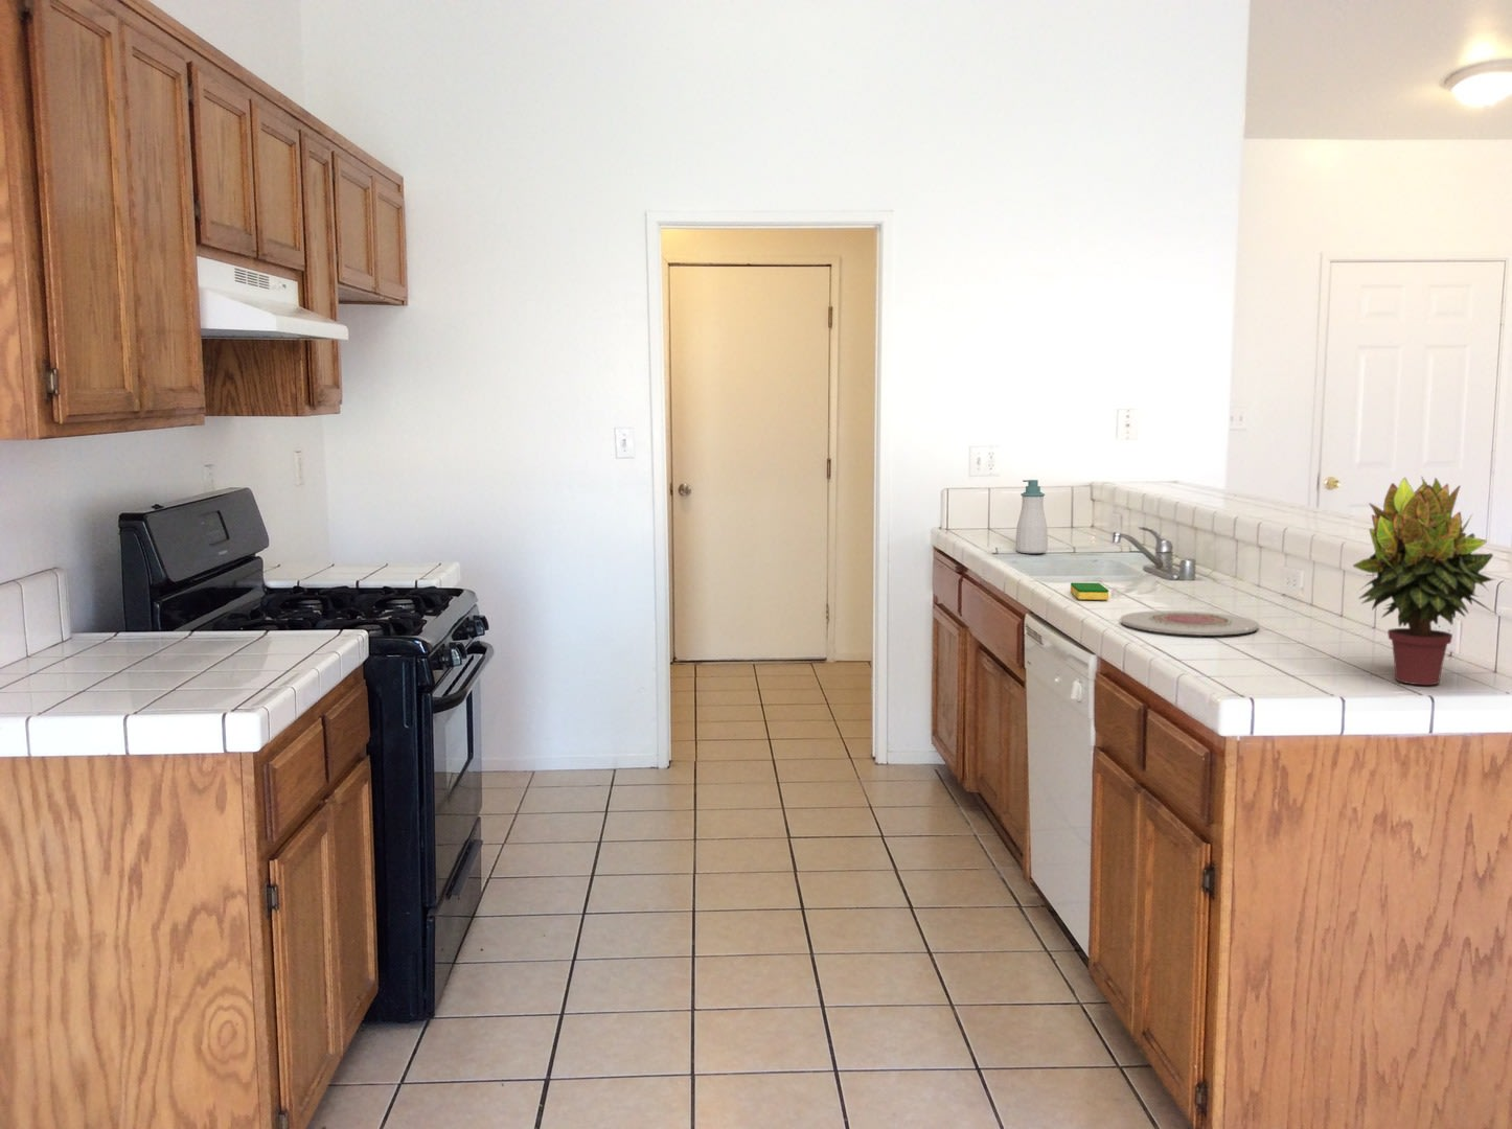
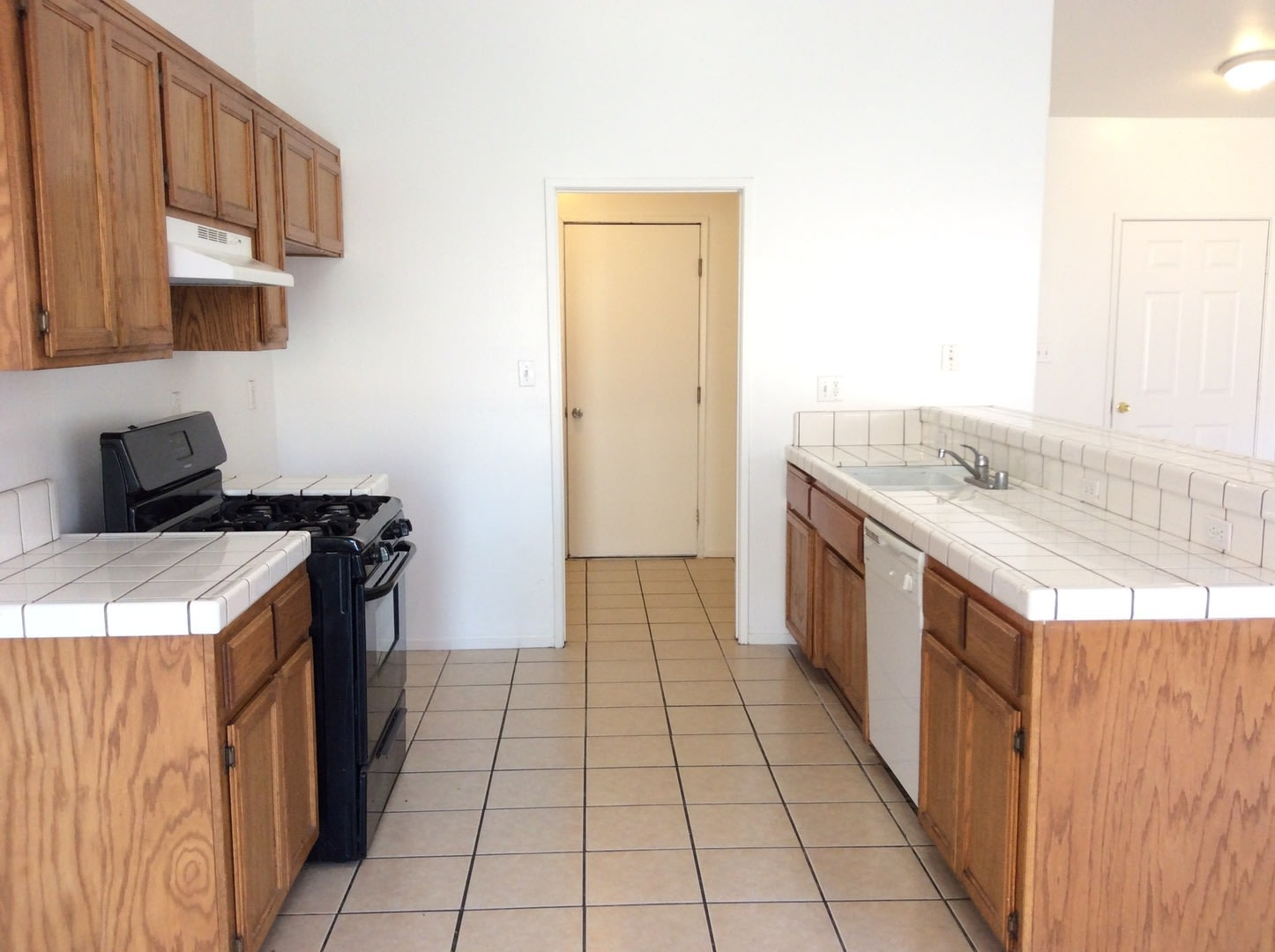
- plate (1188, 621)
- soap bottle (1032, 516)
- dish sponge (1089, 591)
- potted plant (1418, 579)
